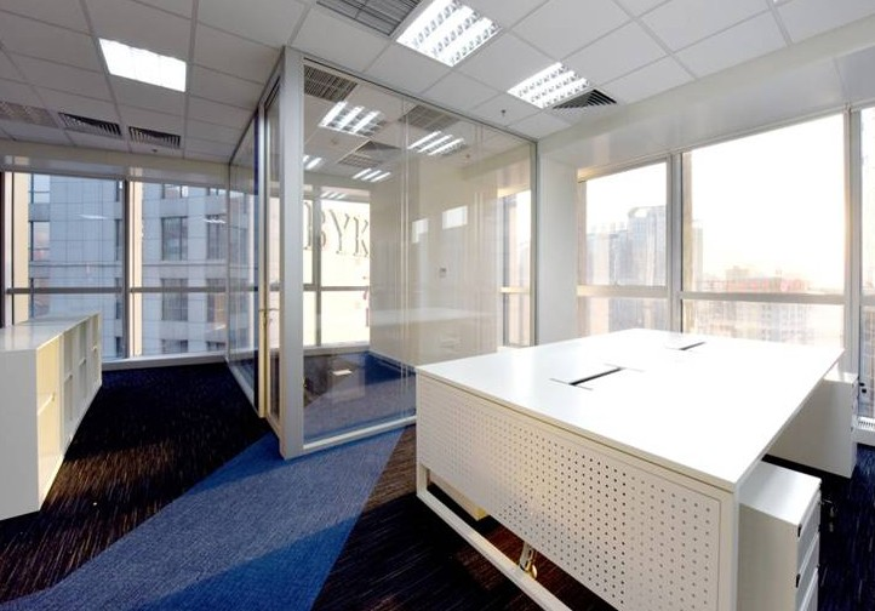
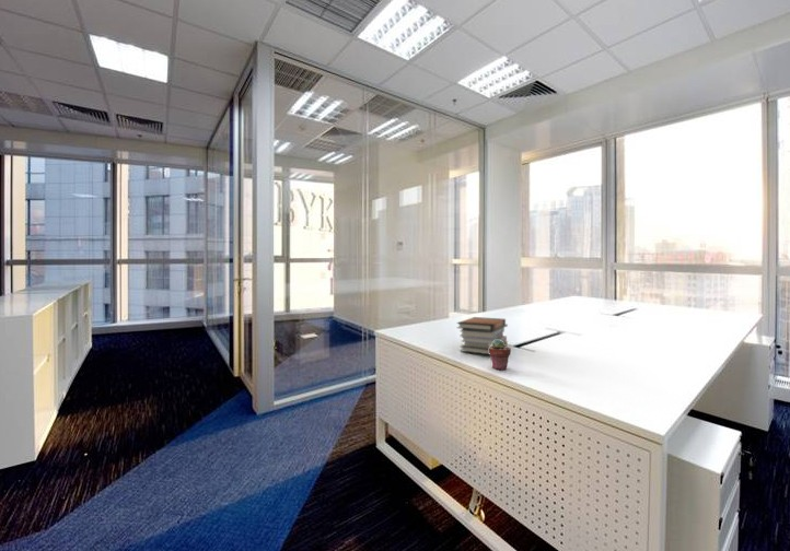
+ book stack (483, 335)
+ potted succulent (499, 353)
